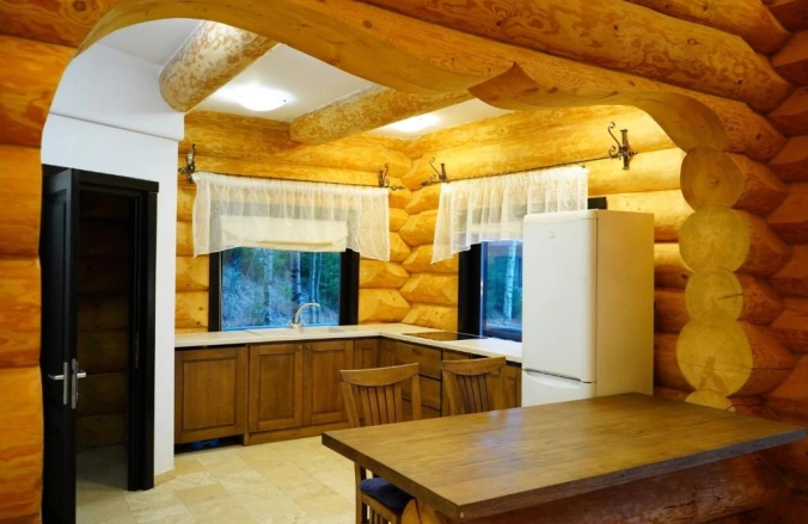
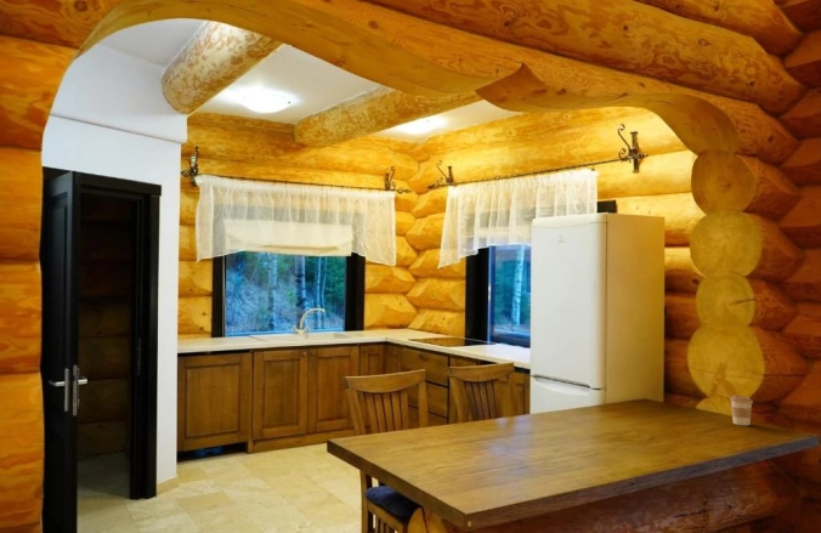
+ coffee cup (741, 409)
